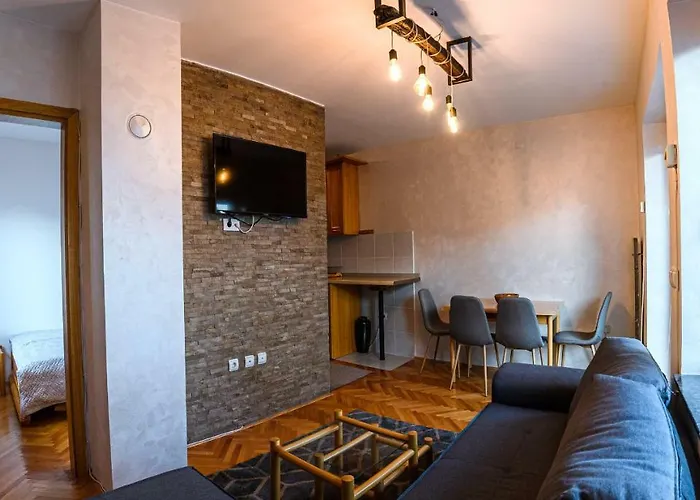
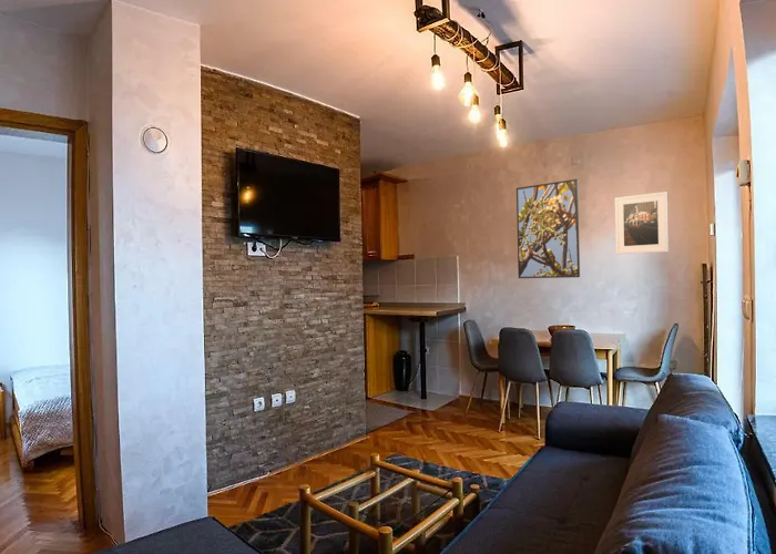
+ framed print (547, 230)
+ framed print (640, 224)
